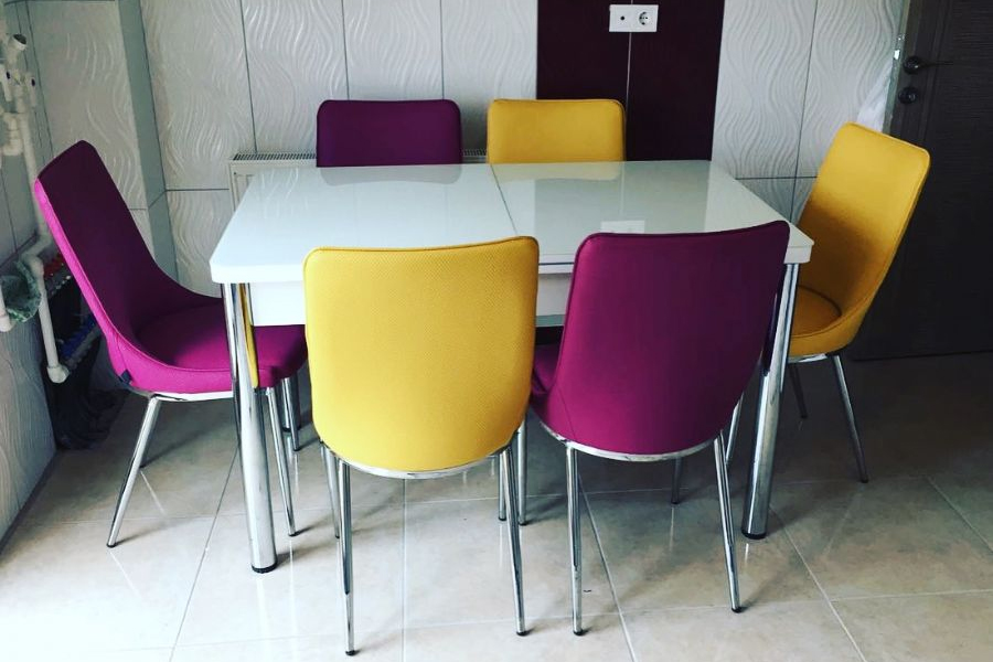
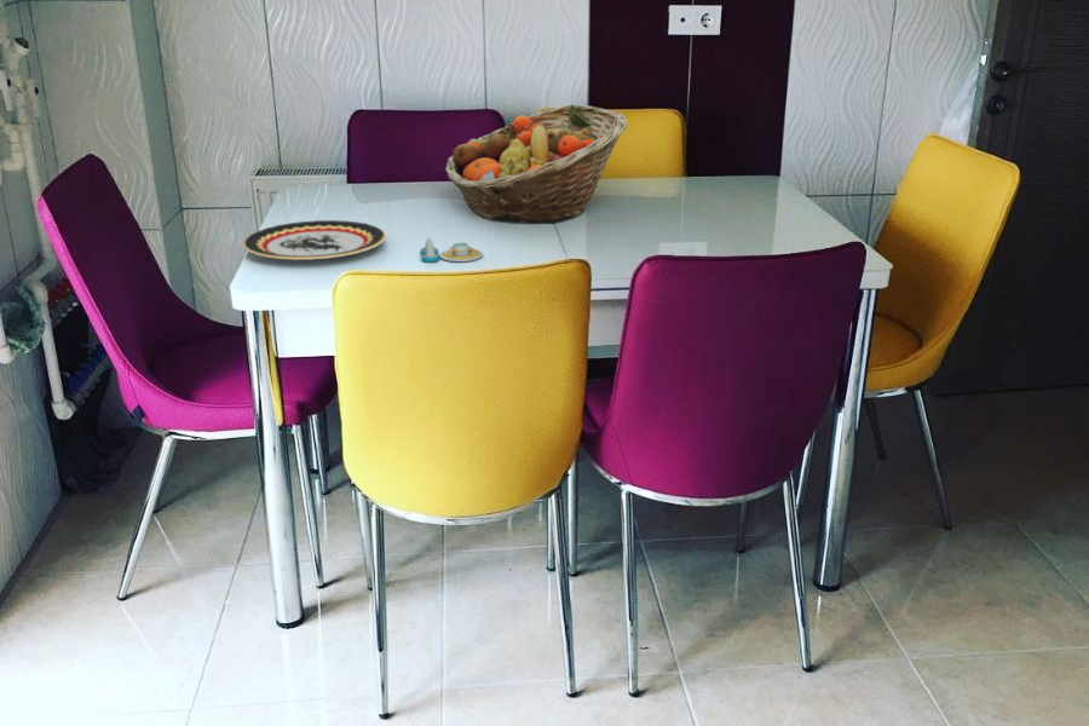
+ salt and pepper shaker set (451, 247)
+ fruit basket (535, 160)
+ plate (315, 243)
